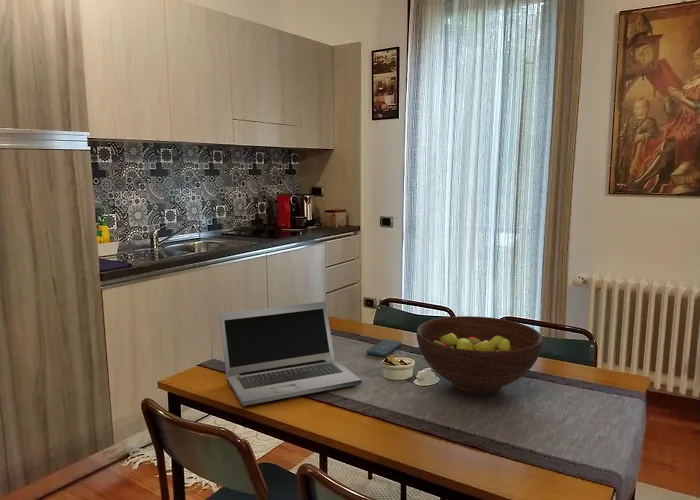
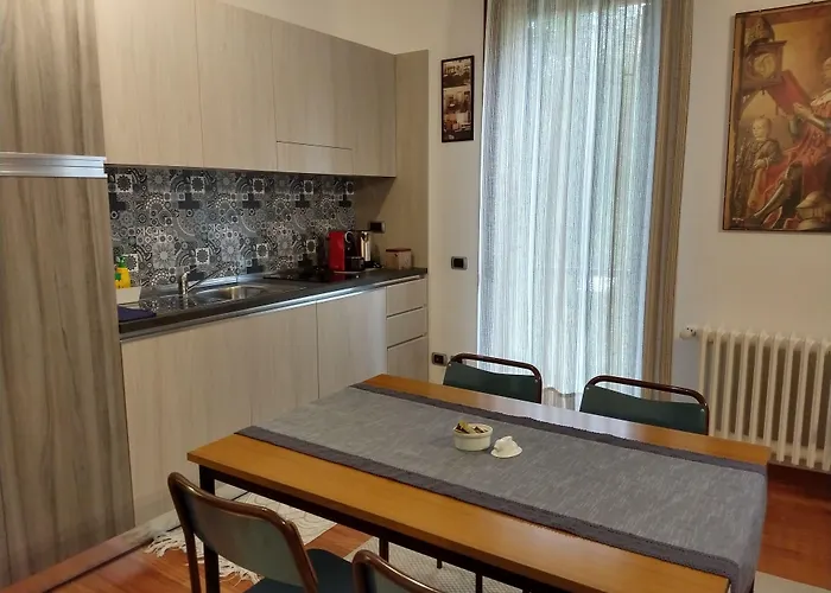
- smartphone (384, 347)
- laptop (288, 348)
- fruit bowl (477, 359)
